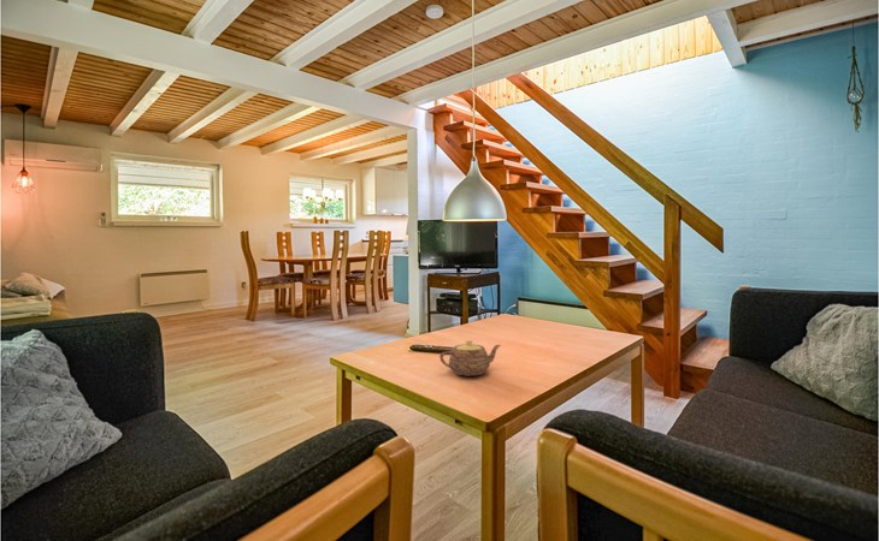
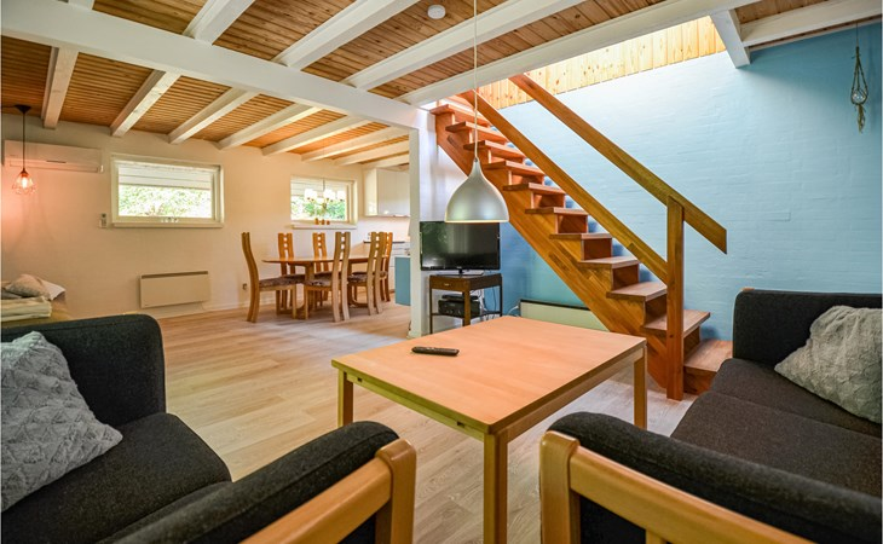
- teapot (471, 356)
